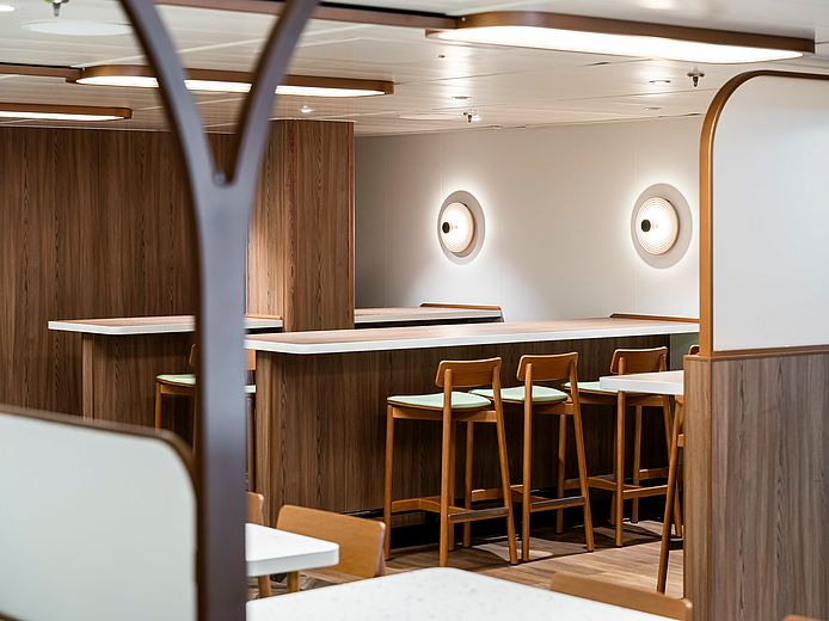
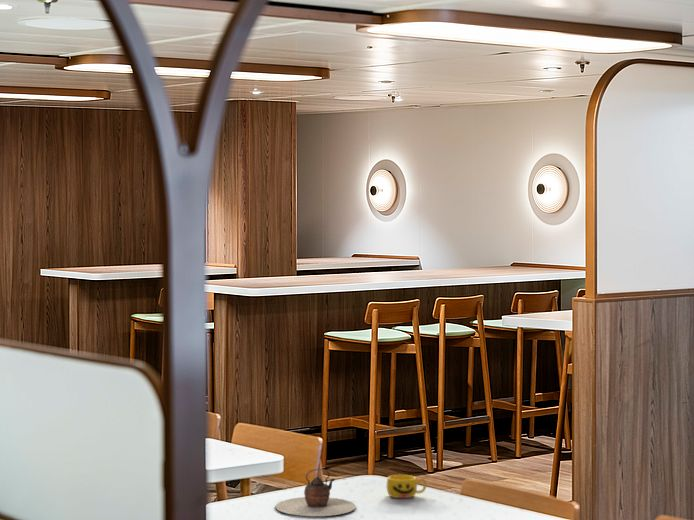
+ teapot (315, 488)
+ cup (406, 486)
